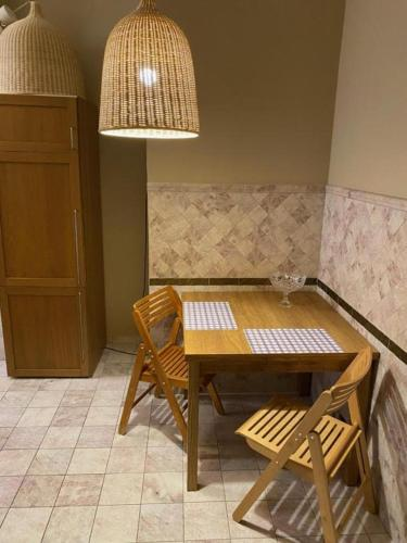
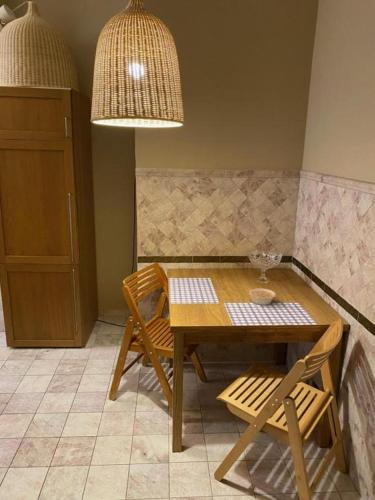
+ legume (263, 296)
